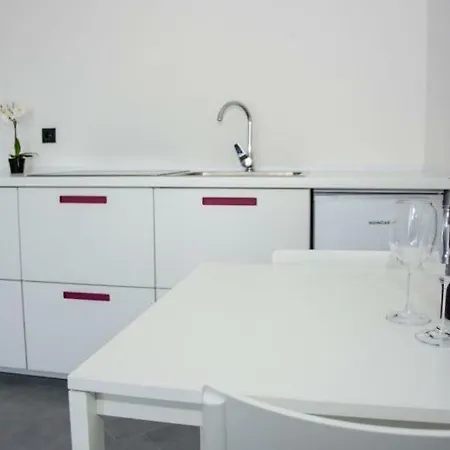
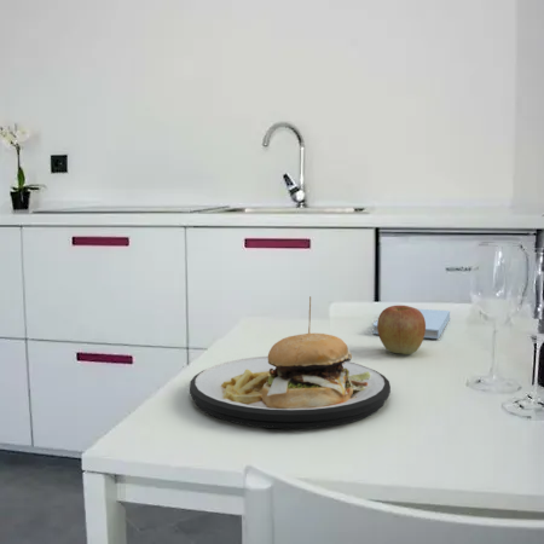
+ notepad (423, 316)
+ apple (400, 329)
+ plate (289, 345)
